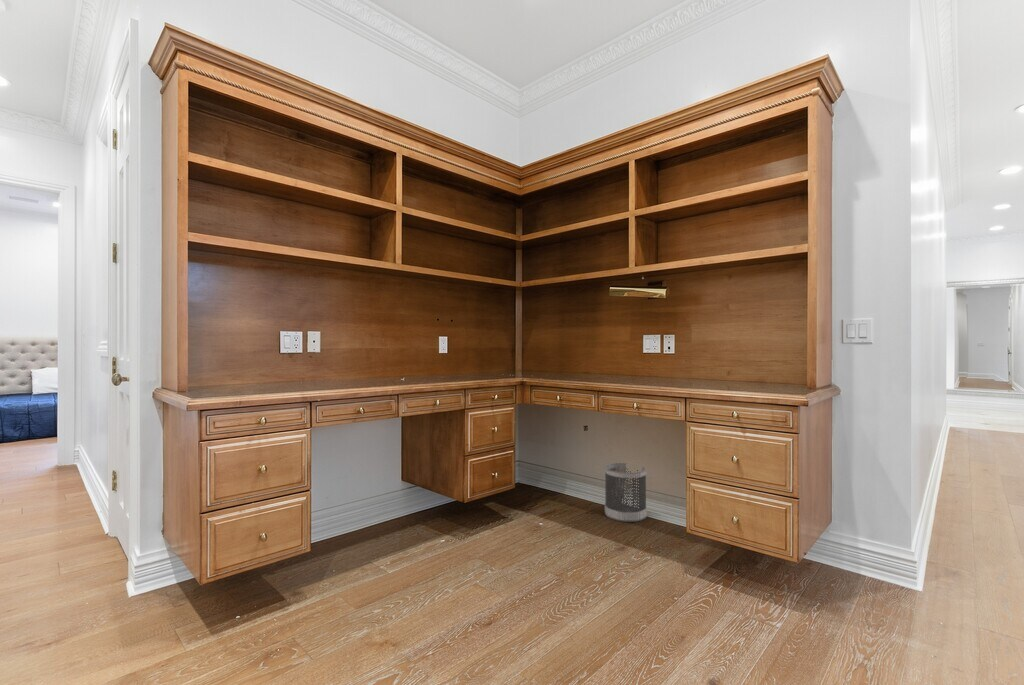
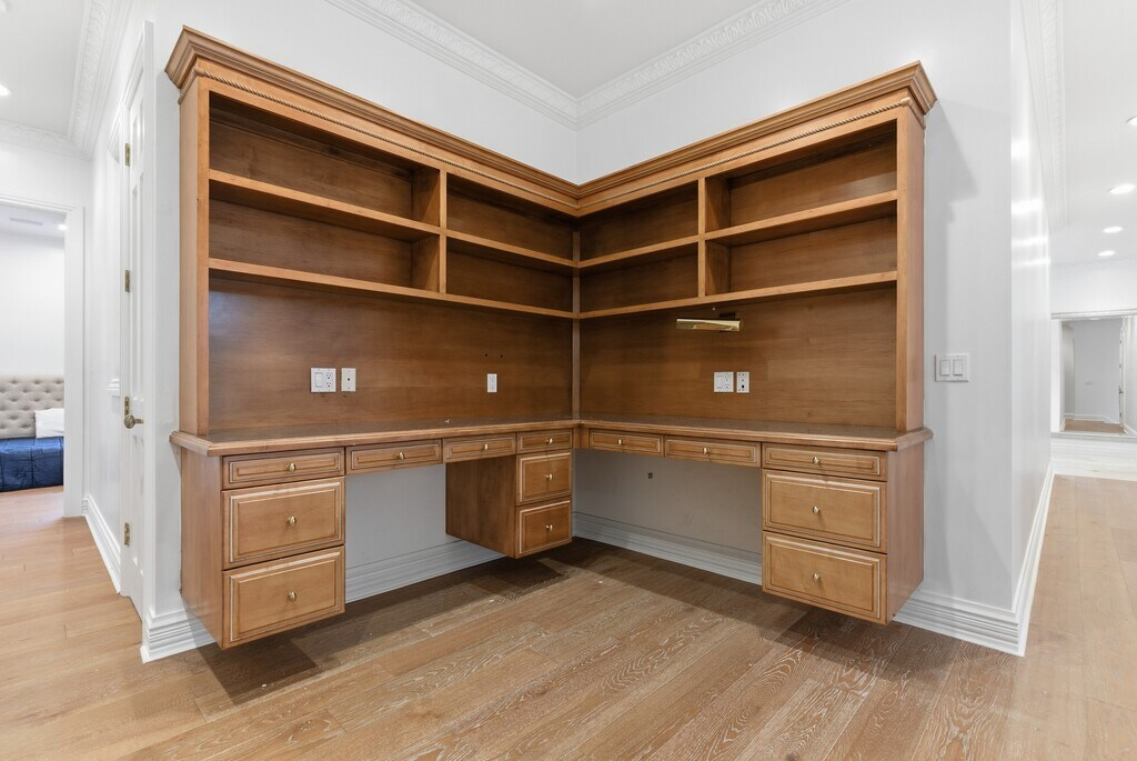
- wastebasket (625, 491)
